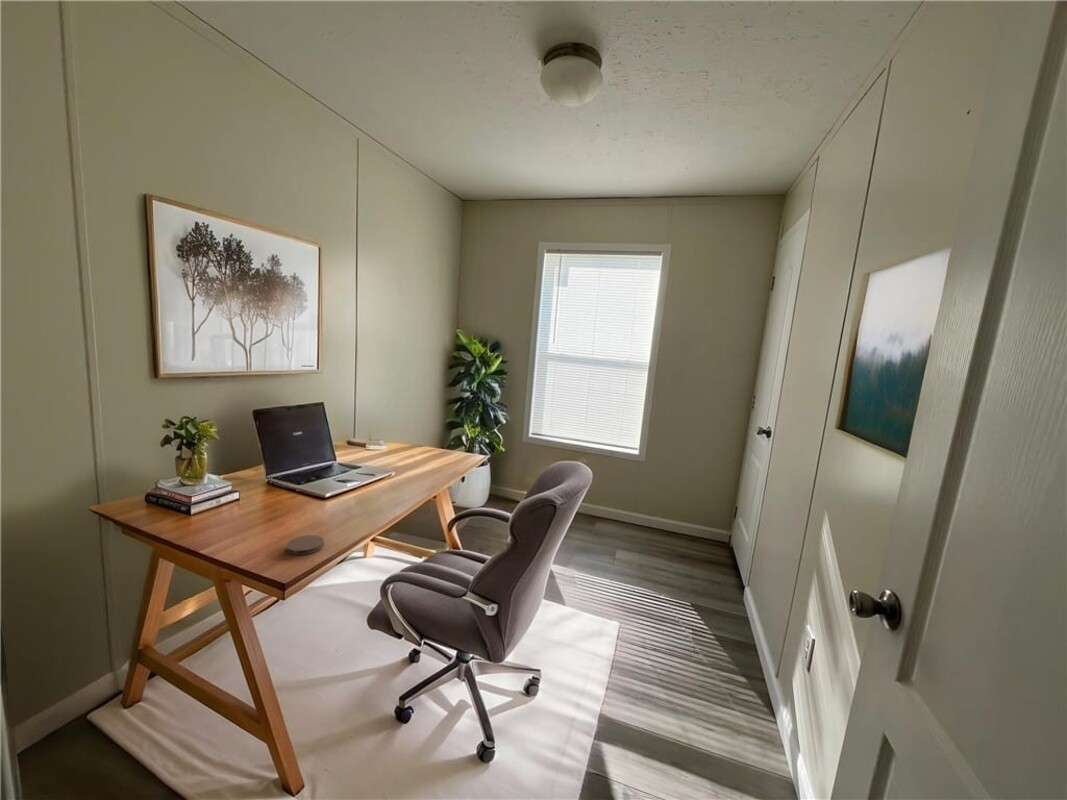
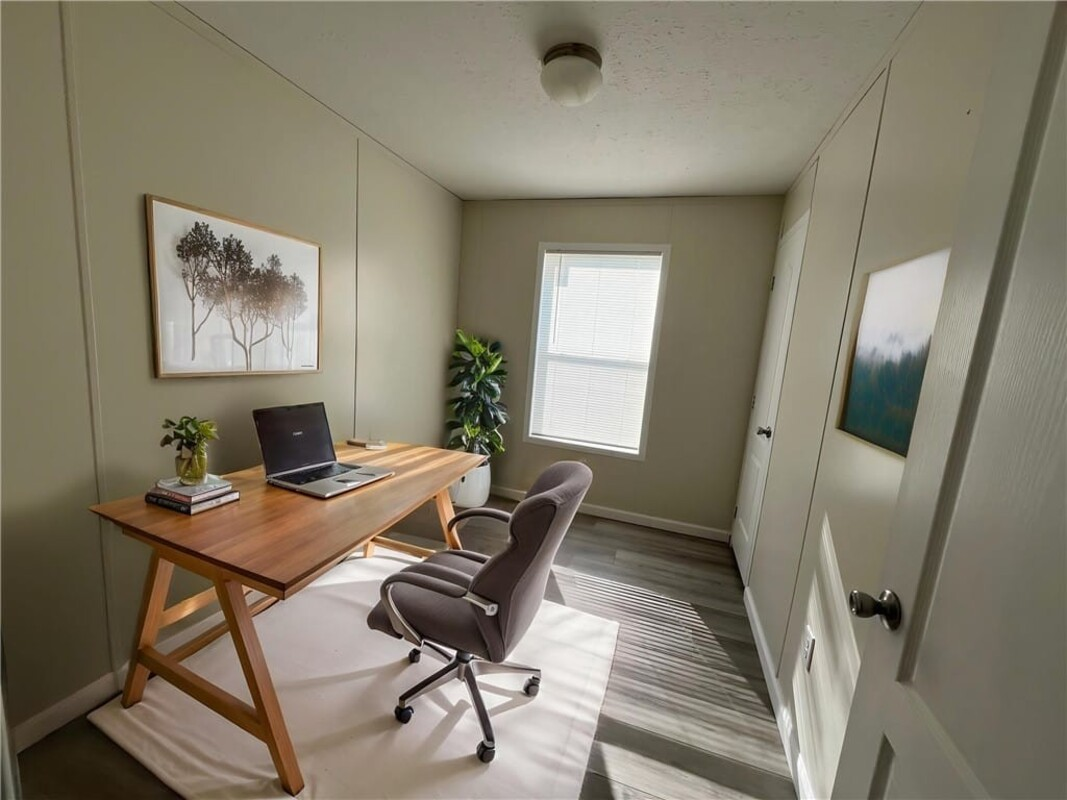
- coaster (305, 544)
